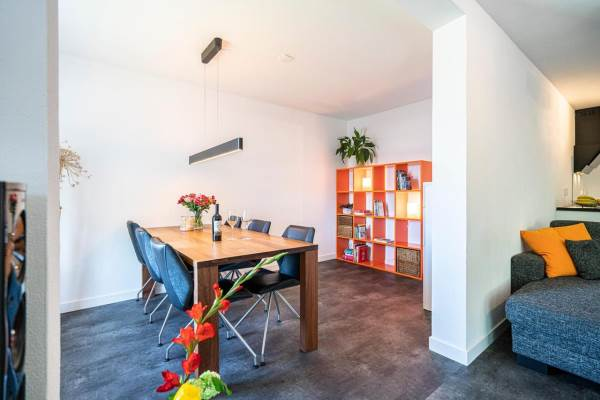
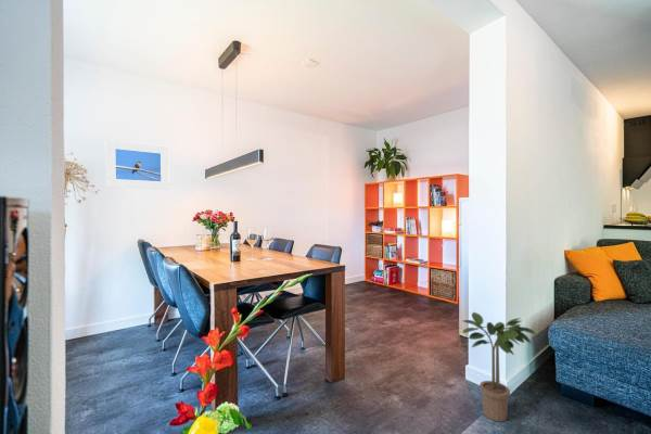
+ potted plant (498, 362)
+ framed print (139, 165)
